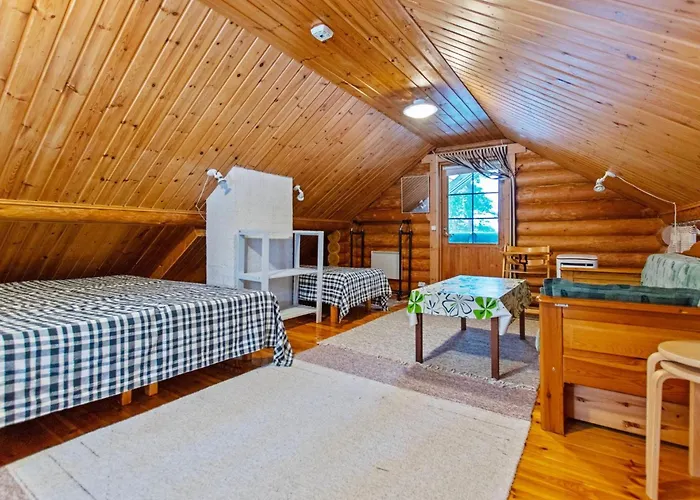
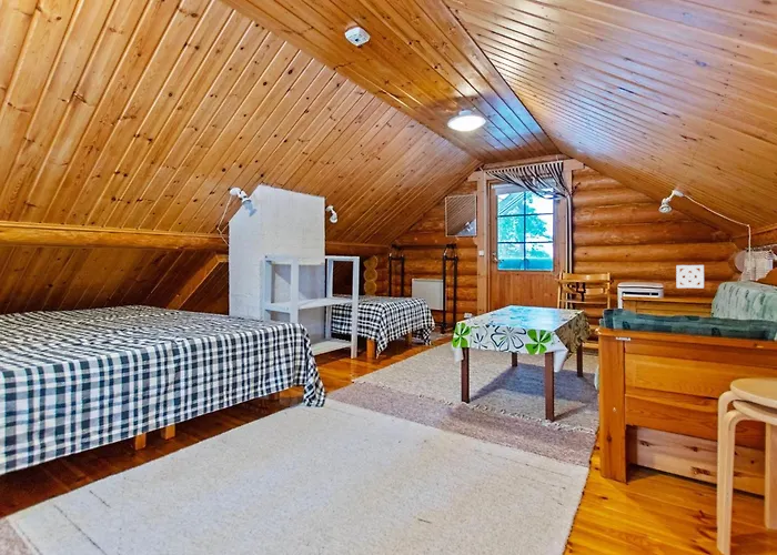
+ wall ornament (689, 276)
